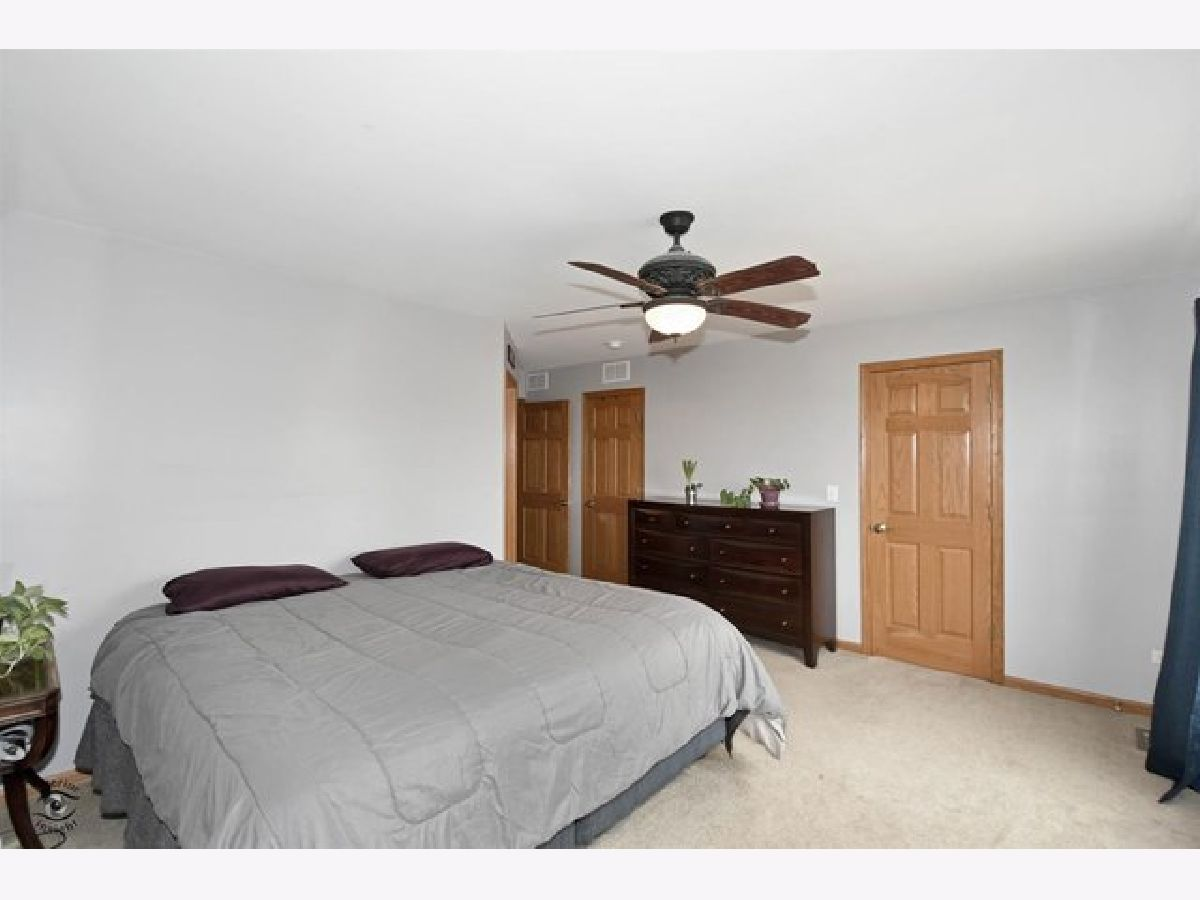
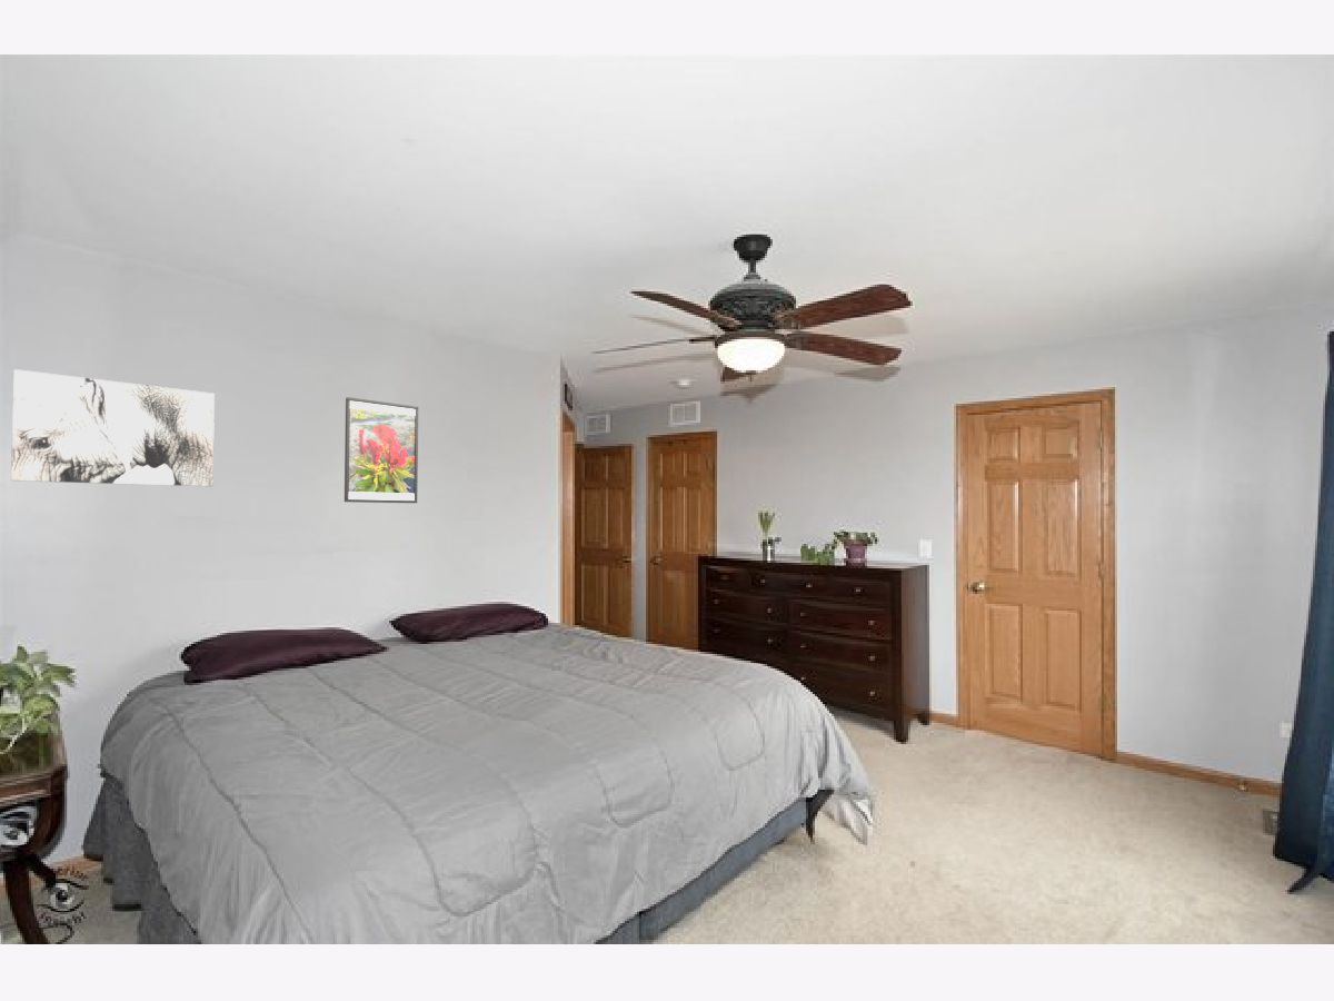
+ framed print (382, 452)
+ wall art (121, 433)
